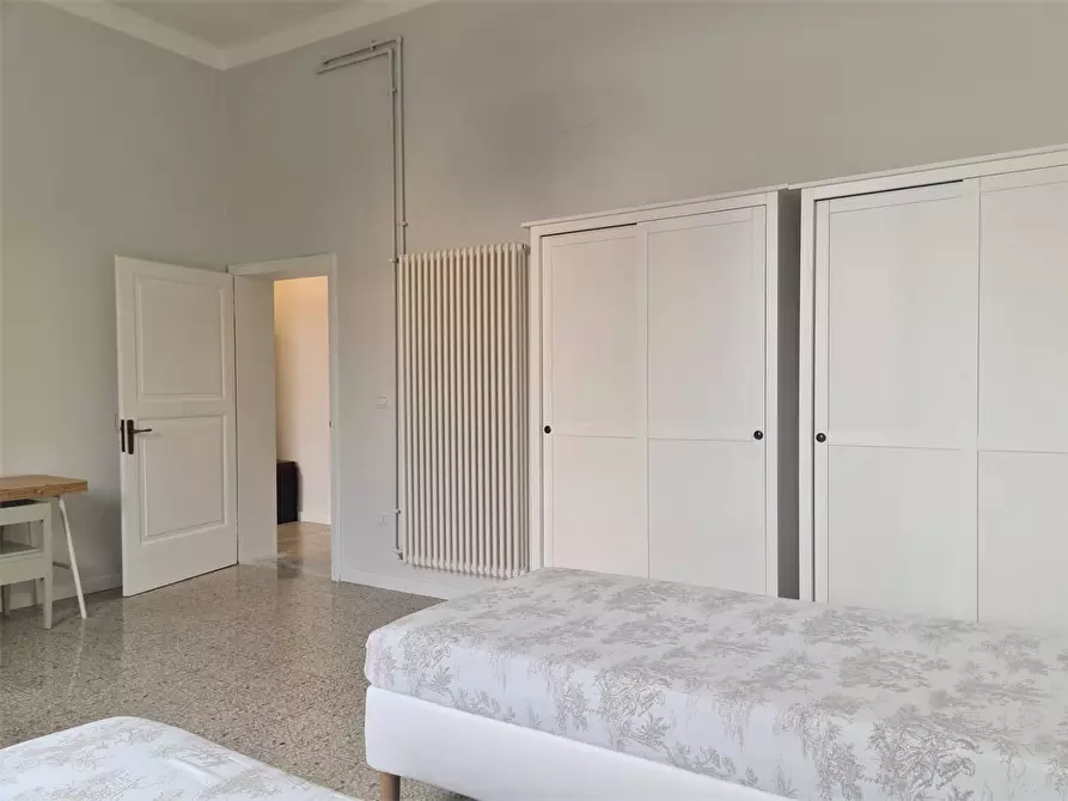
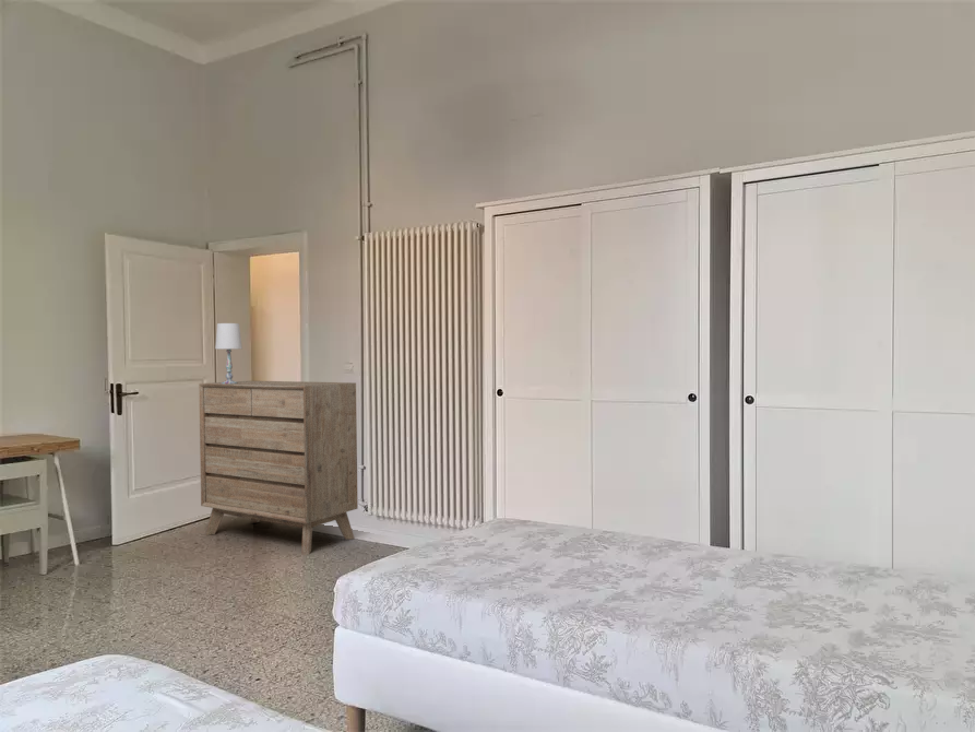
+ dresser (277, 460)
+ table lamp (228, 353)
